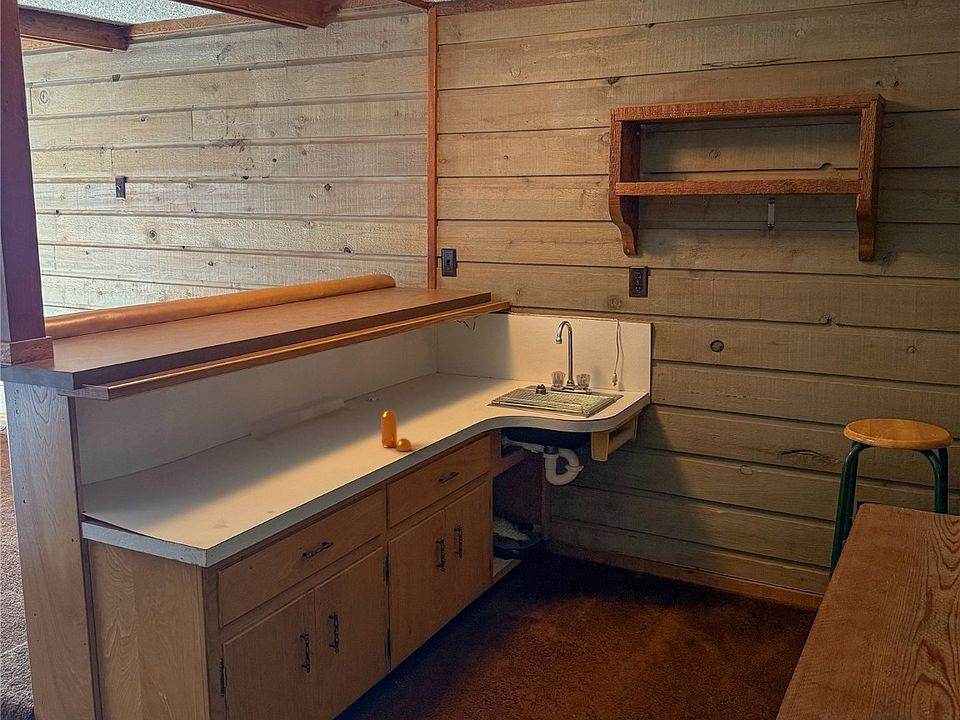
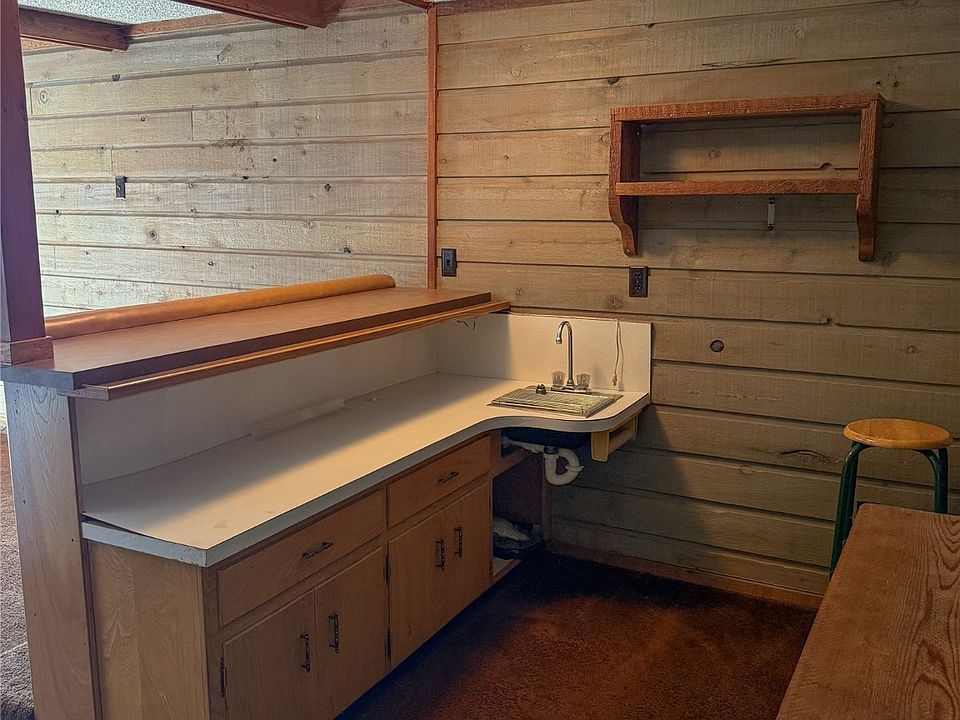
- pepper shaker (396, 429)
